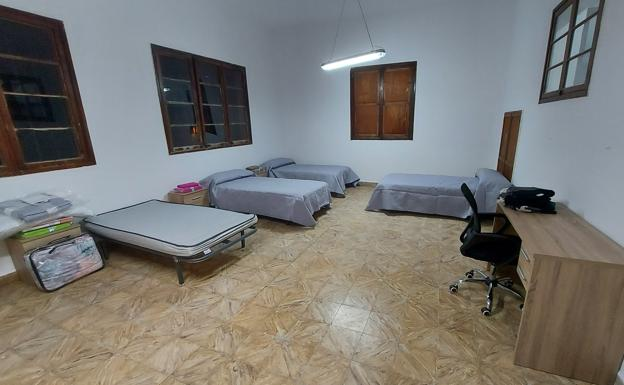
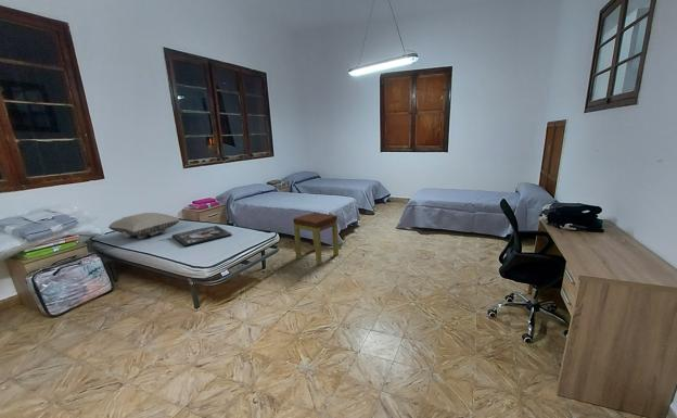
+ side table (316, 237)
+ pillow (144, 224)
+ framed painting (202, 235)
